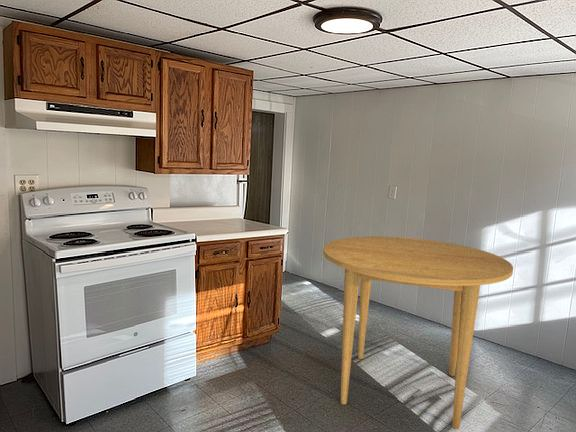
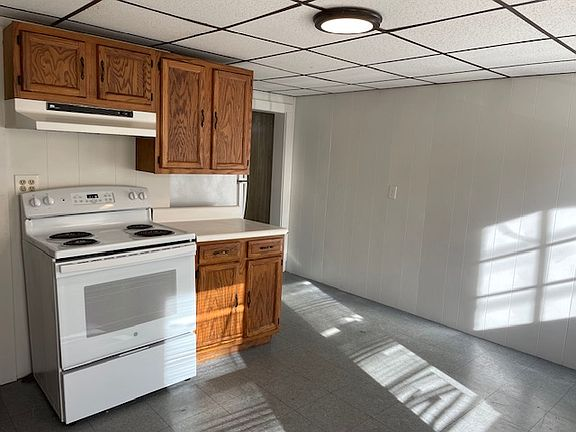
- dining table (415, 285)
